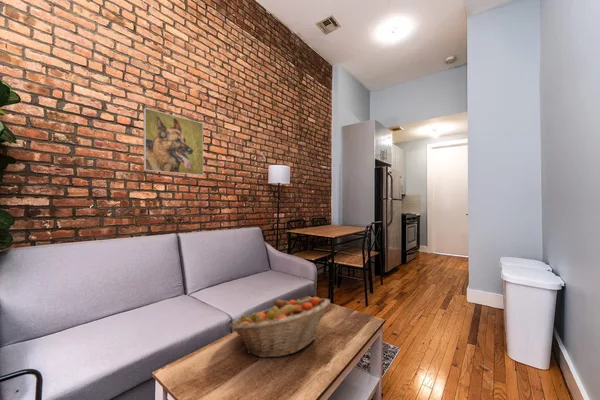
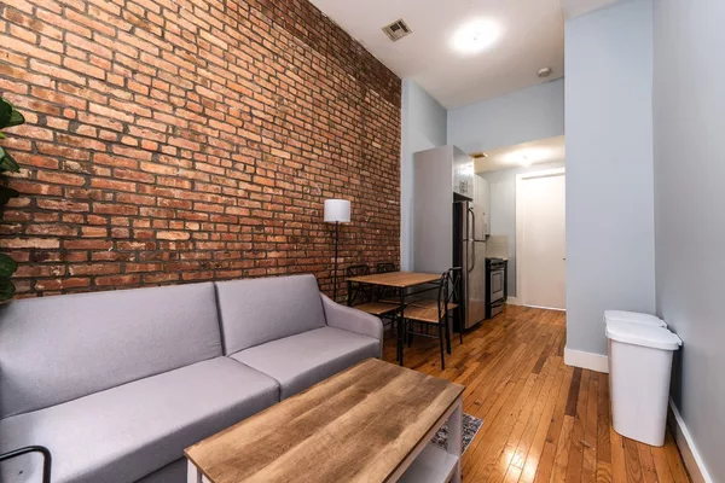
- fruit basket (282, 319)
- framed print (175, 144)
